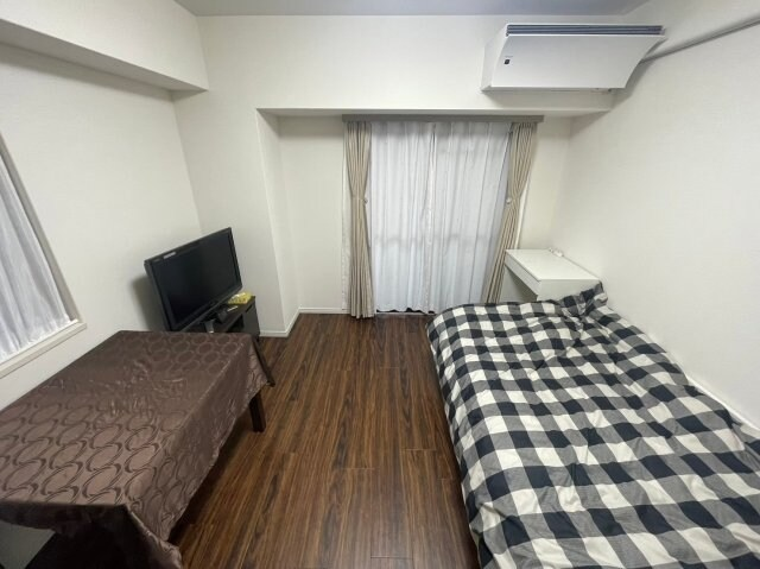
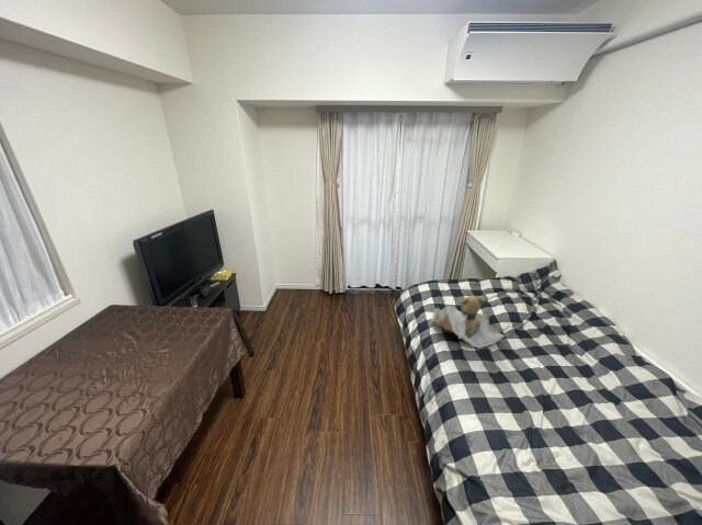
+ teddy bear (468, 316)
